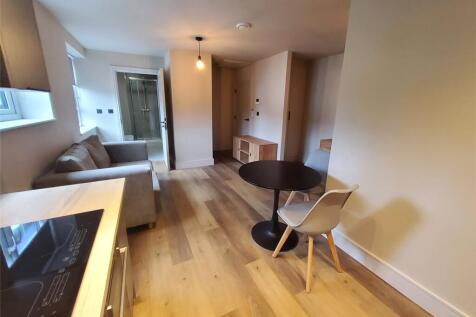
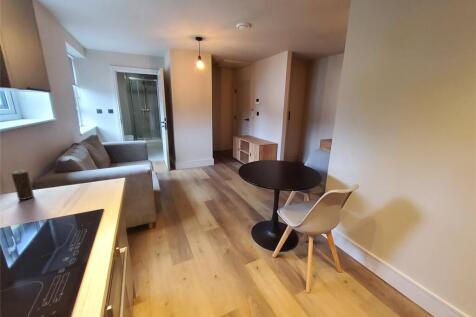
+ candle (23, 185)
